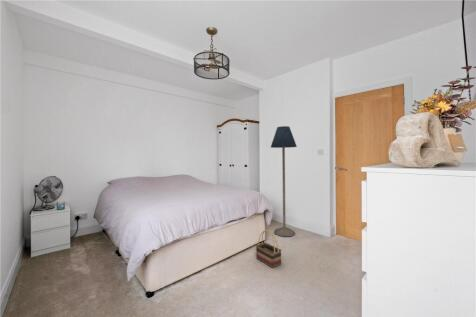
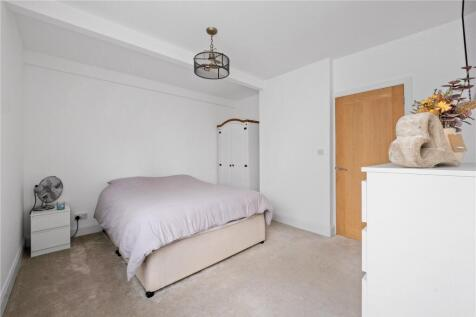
- floor lamp (283, 179)
- basket (268, 245)
